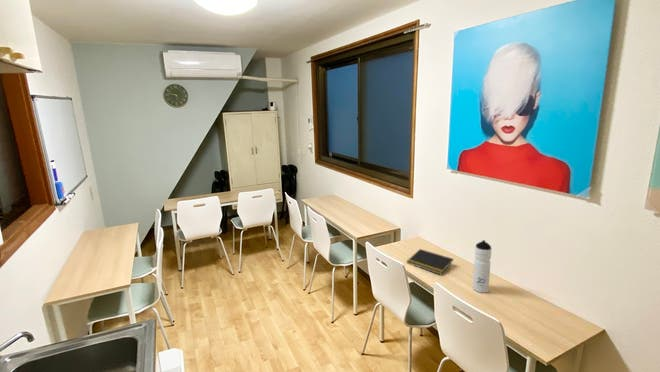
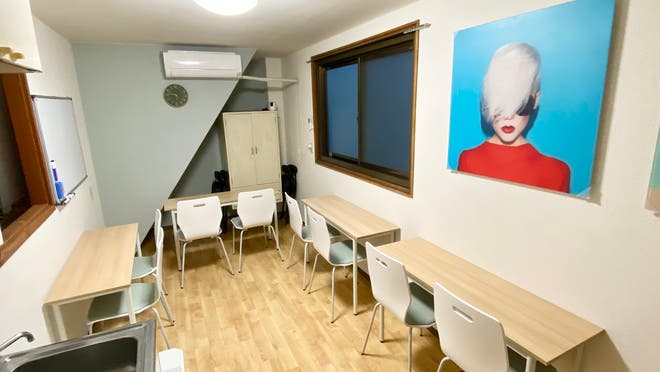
- water bottle (482, 265)
- notepad (429, 260)
